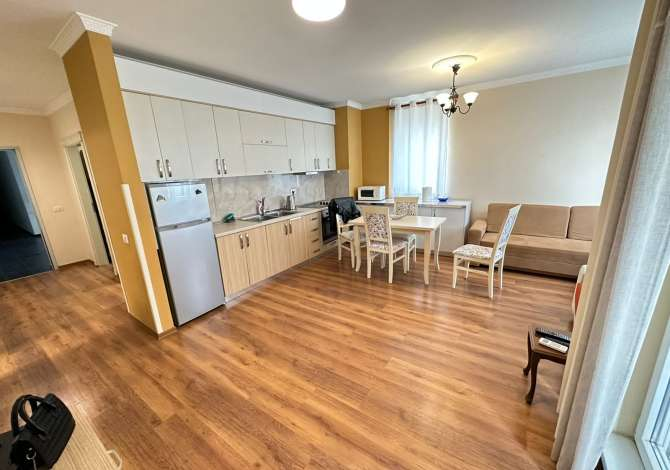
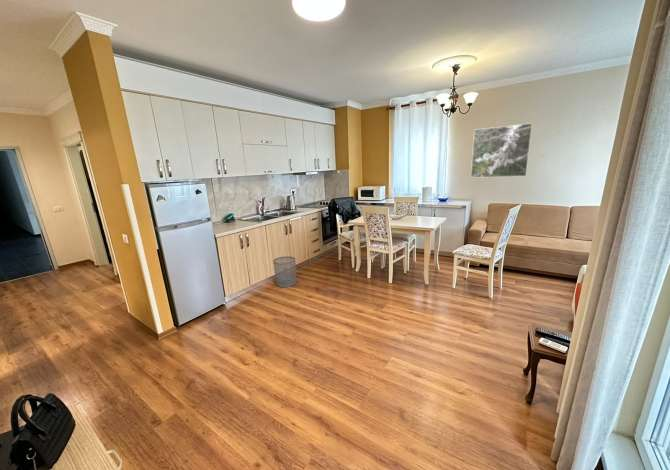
+ waste bin (285, 271)
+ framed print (499, 152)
